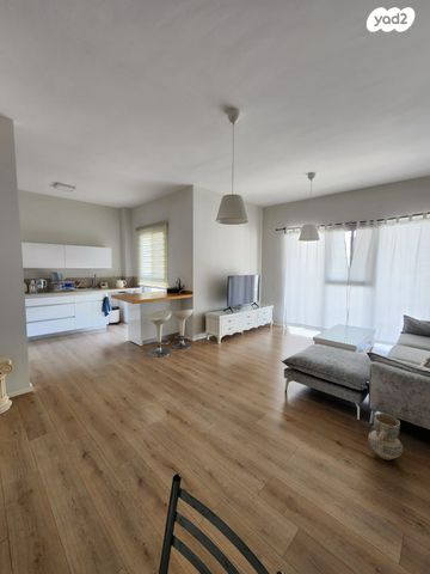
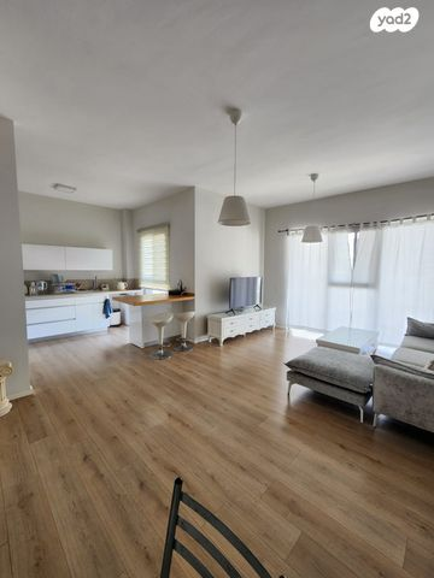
- ceramic jug (385, 436)
